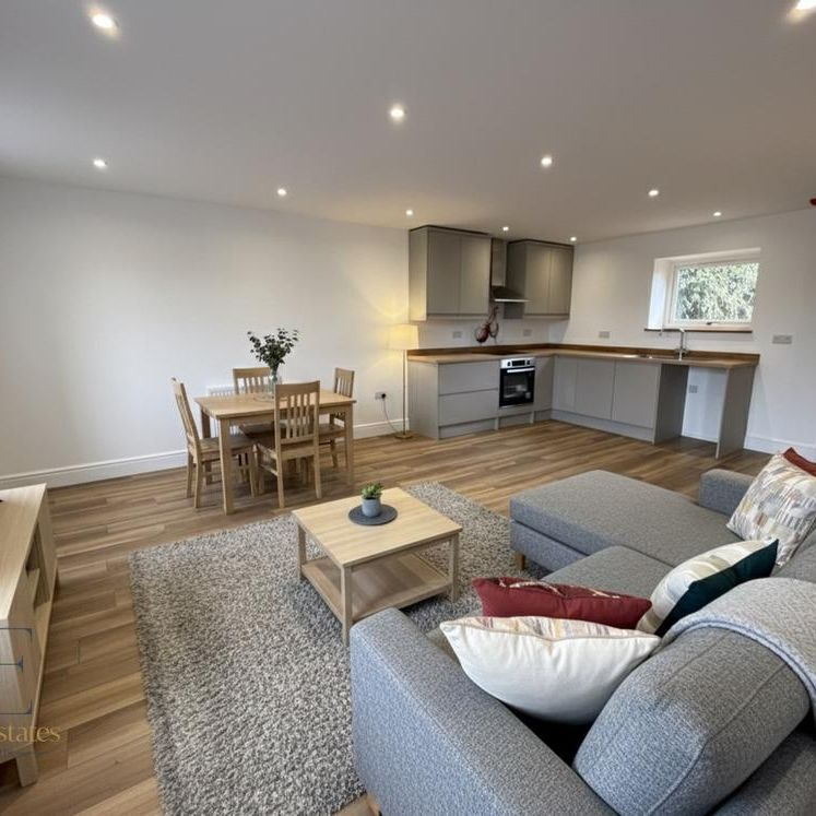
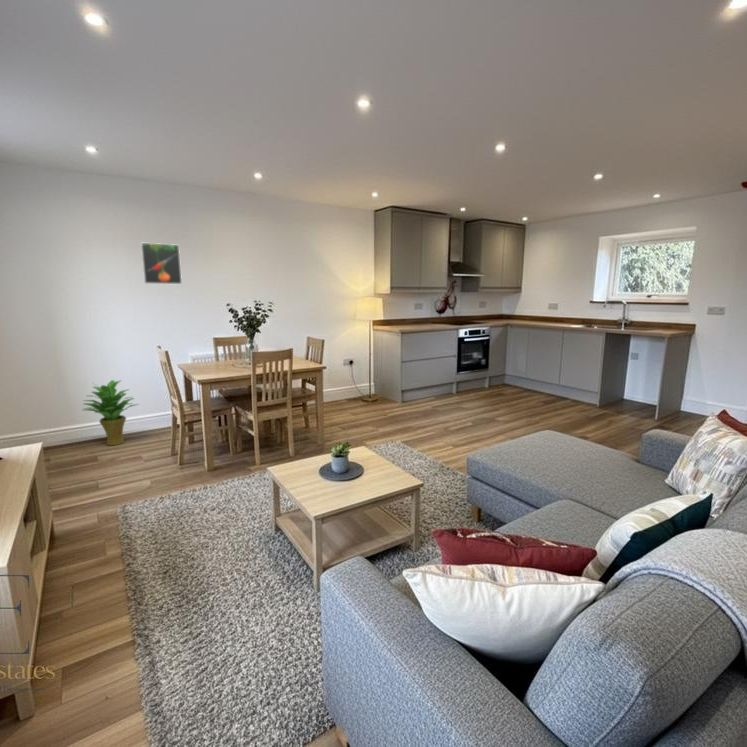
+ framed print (161, 264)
+ potted plant (112, 411)
